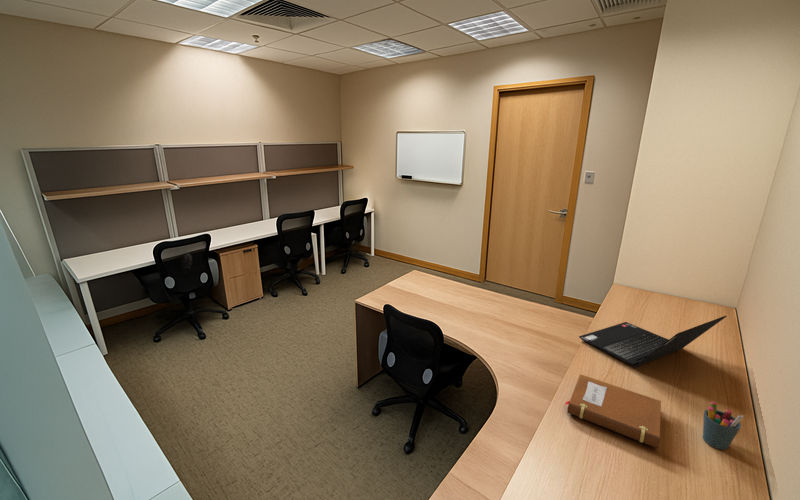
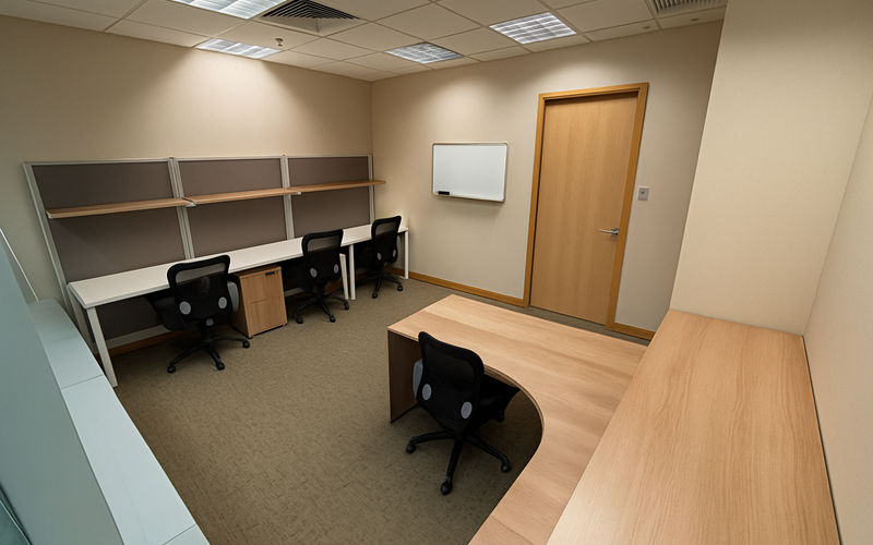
- laptop computer (646, 330)
- pen holder (719, 424)
- notebook (611, 406)
